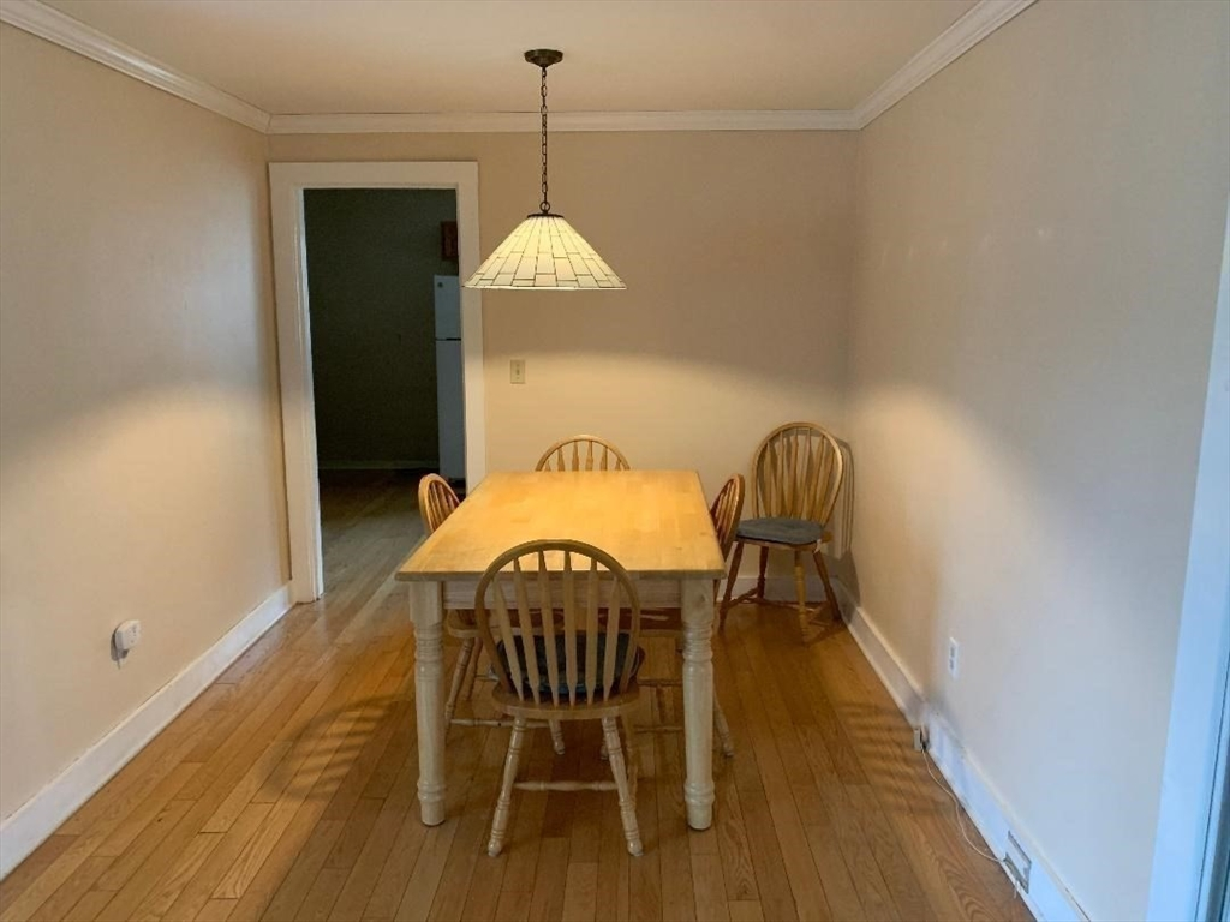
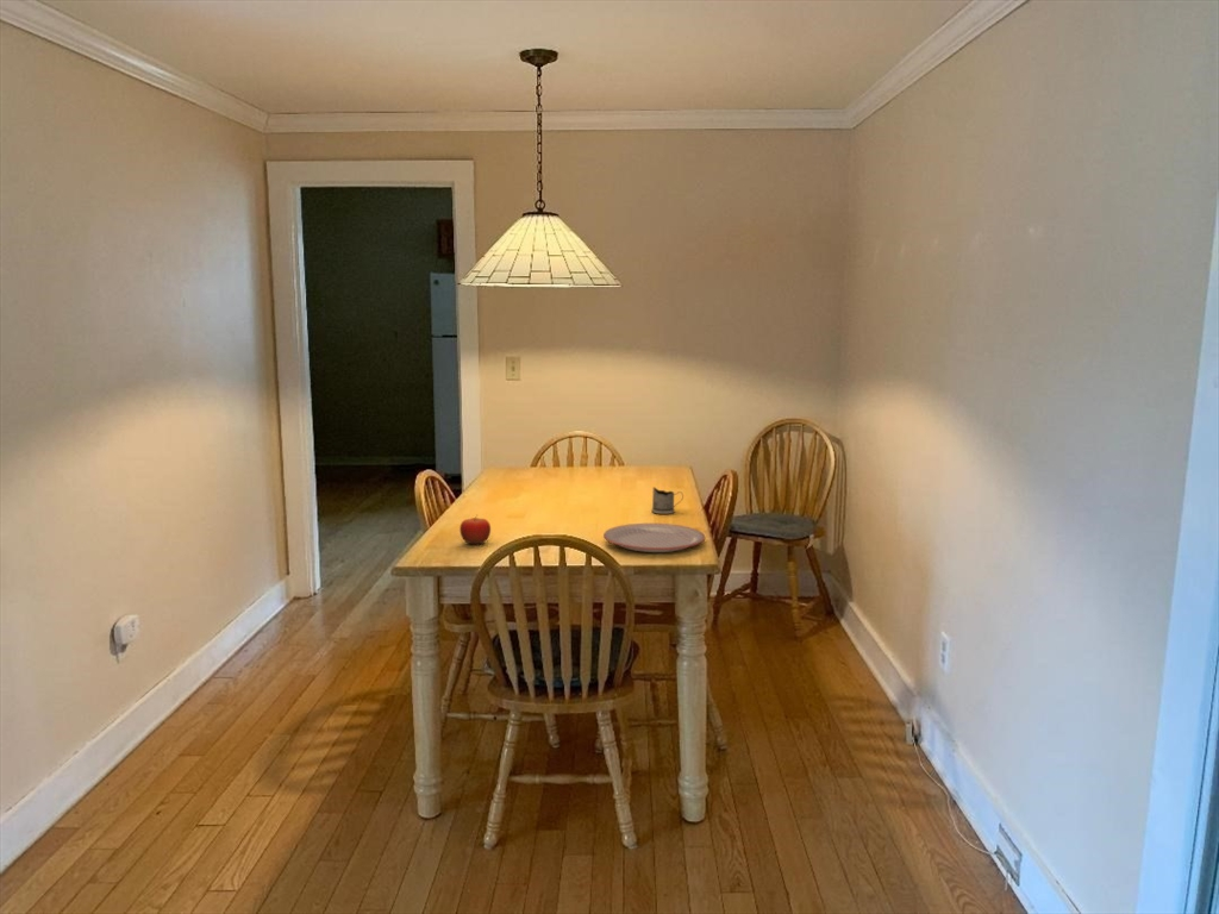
+ plate (654, 538)
+ tea glass holder (667, 499)
+ fruit (475, 528)
